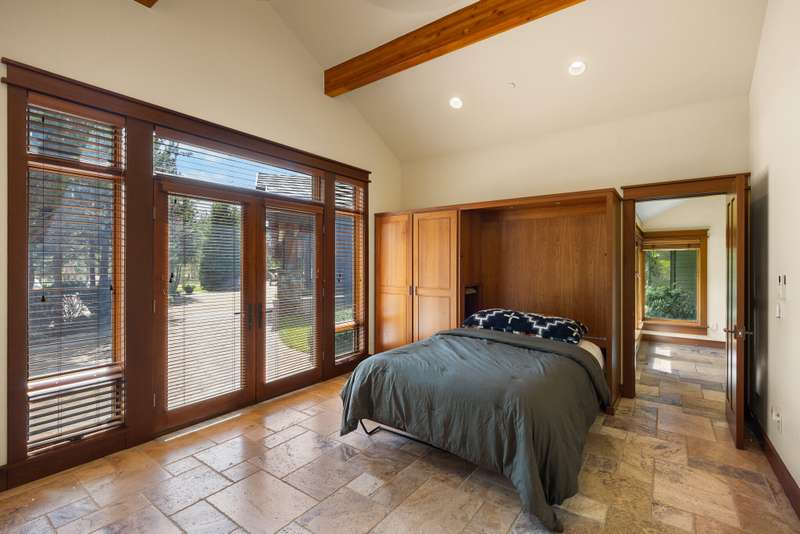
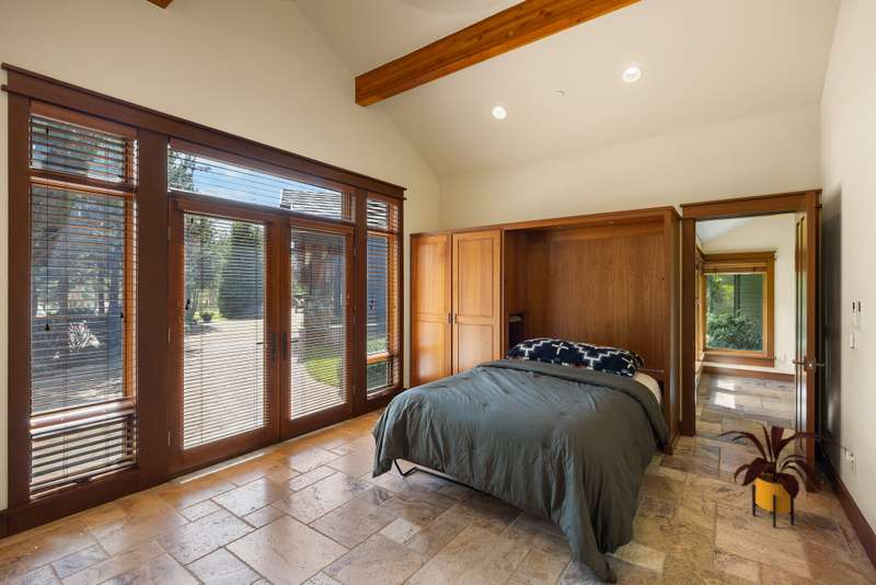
+ house plant (777, 472)
